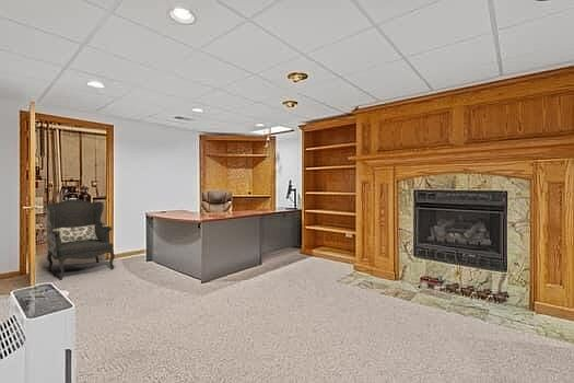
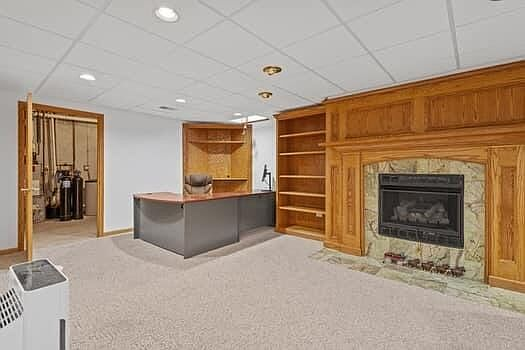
- armchair (80, 234)
